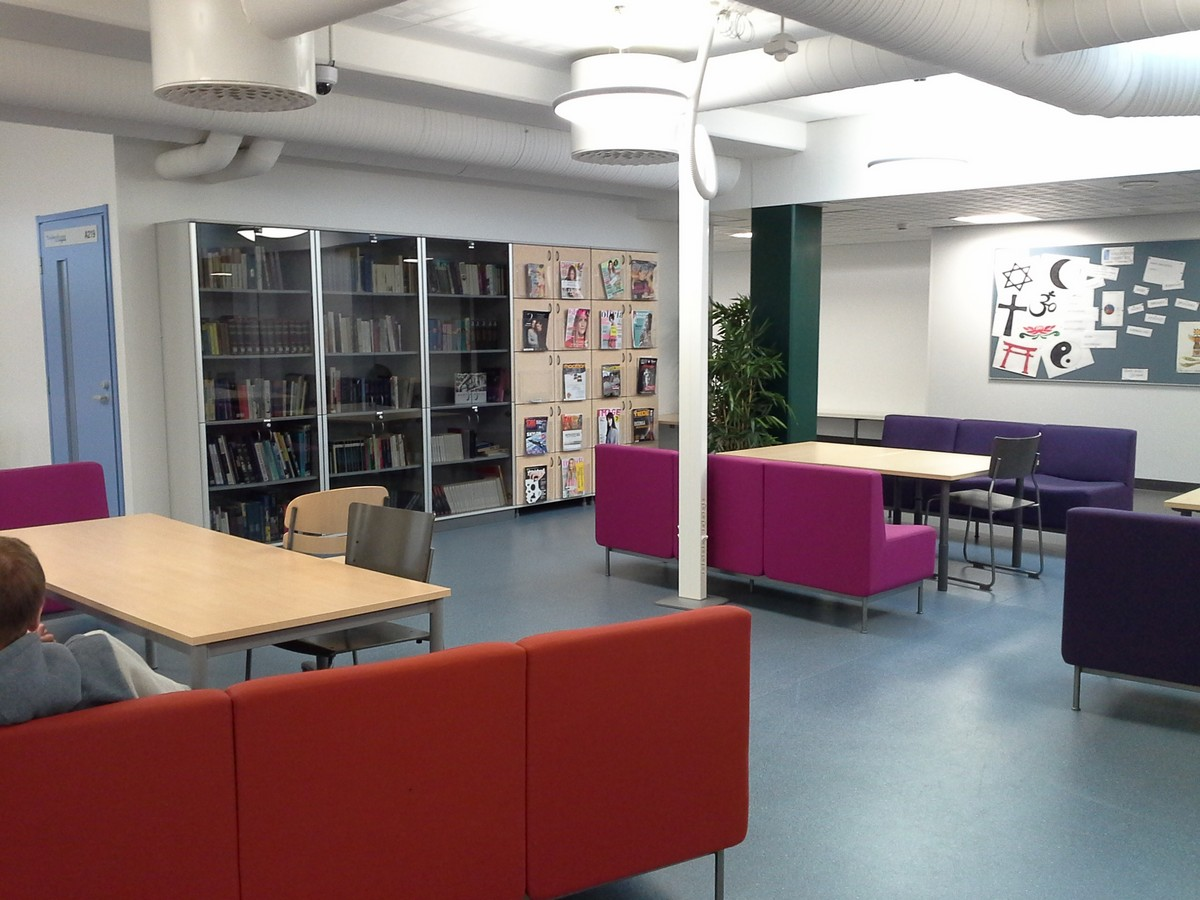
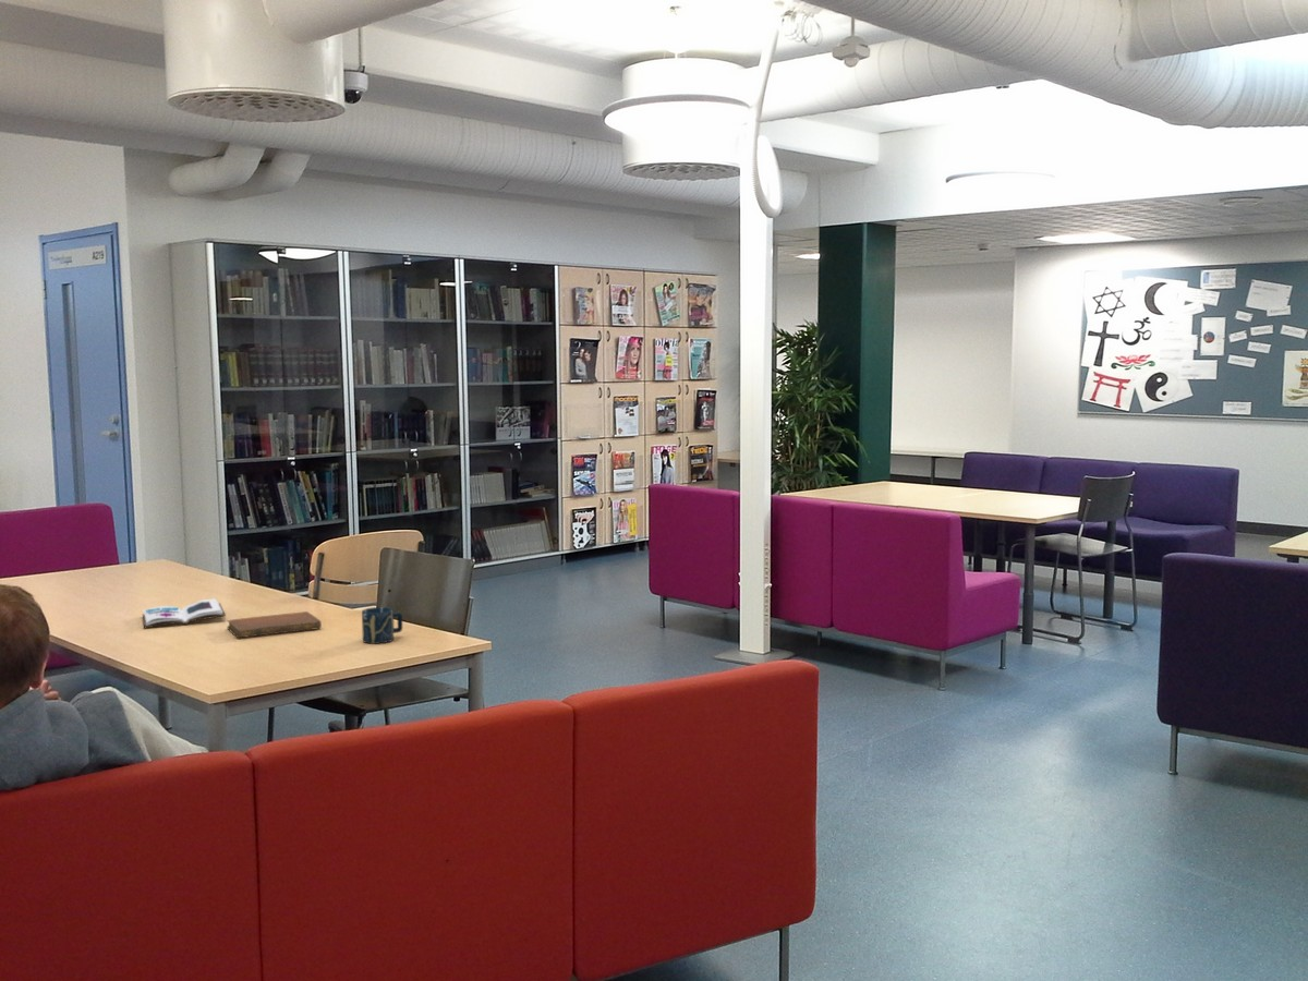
+ cup (383, 623)
+ book (183, 613)
+ notebook (274, 623)
